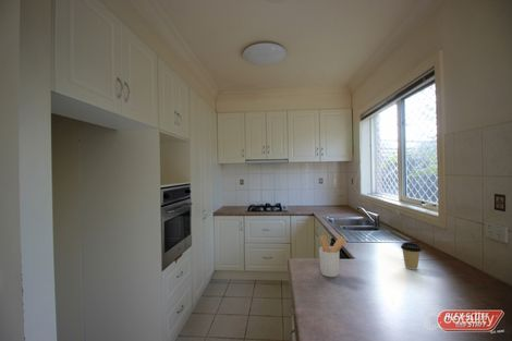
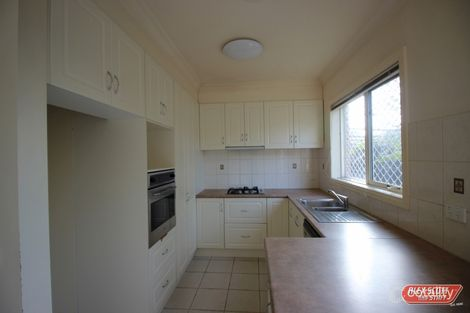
- coffee cup (411, 256)
- utensil holder (333, 254)
